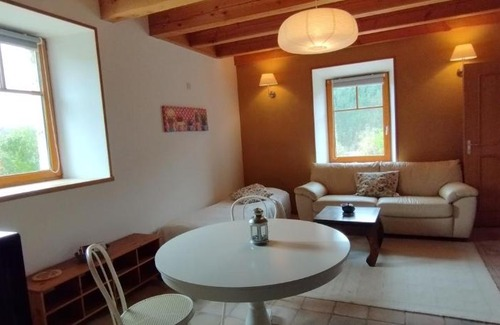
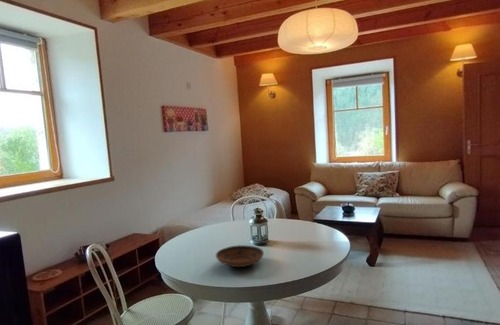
+ bowl (240, 257)
